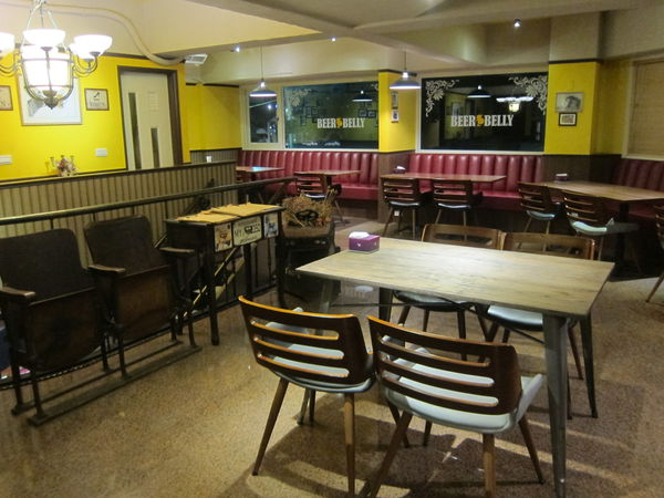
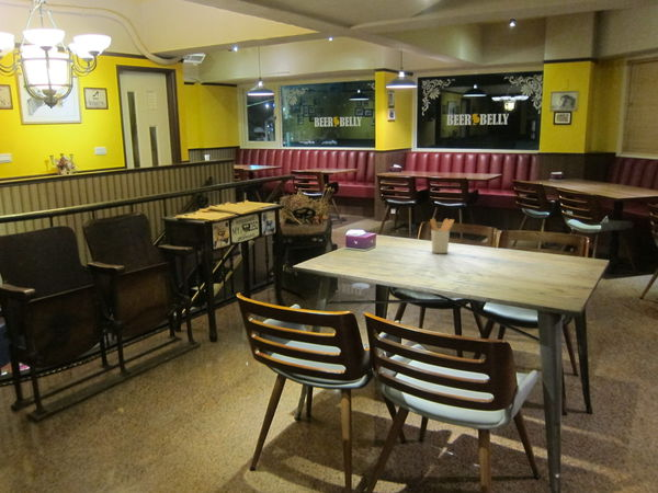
+ utensil holder (442, 234)
